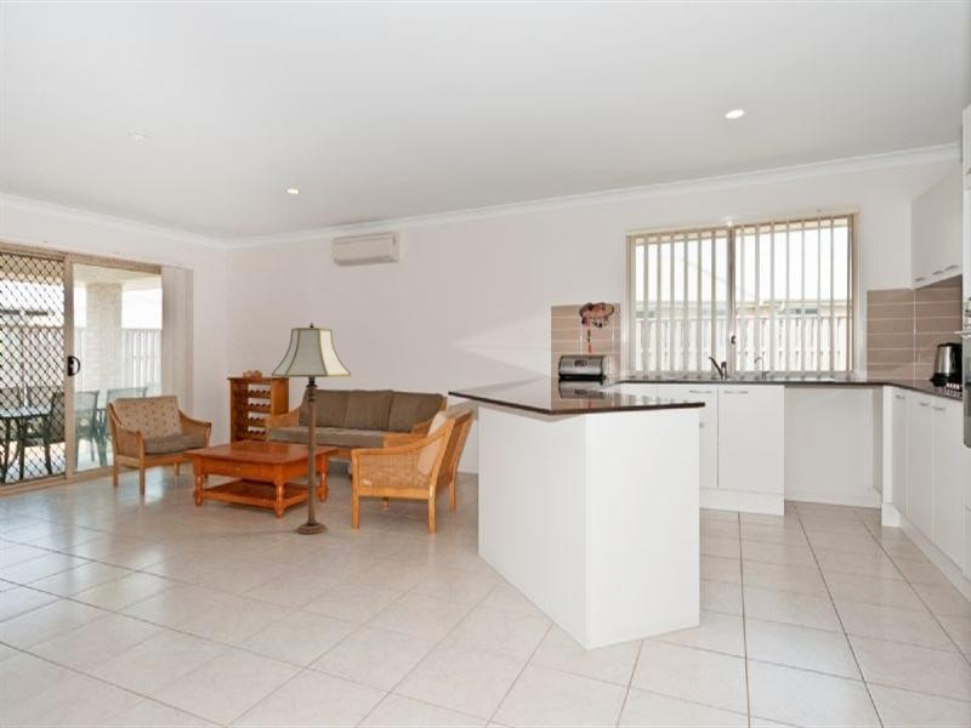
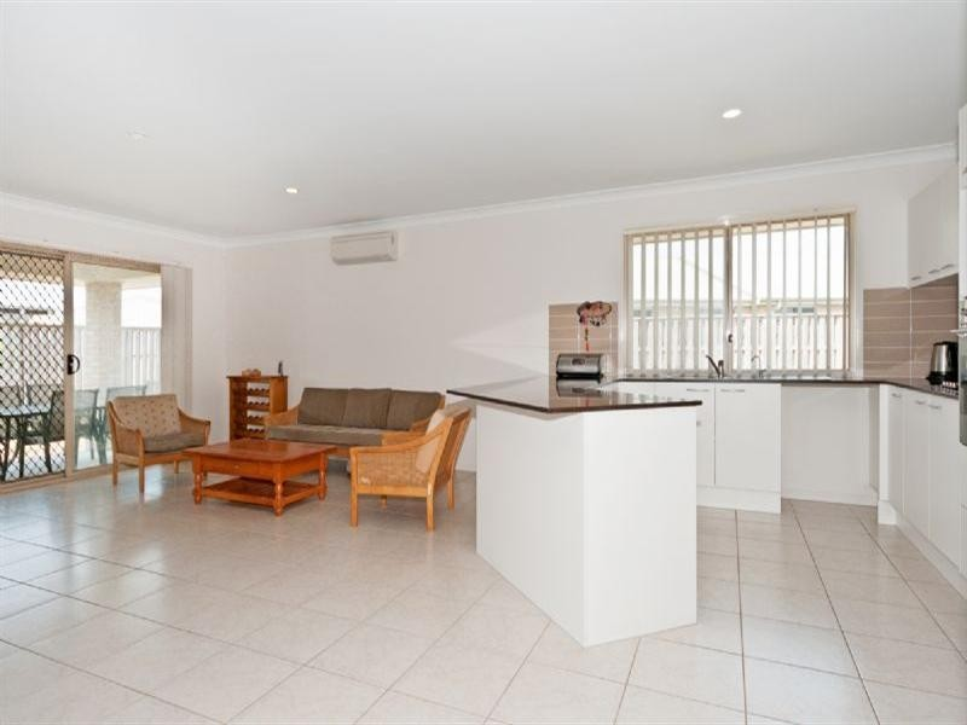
- floor lamp (311, 425)
